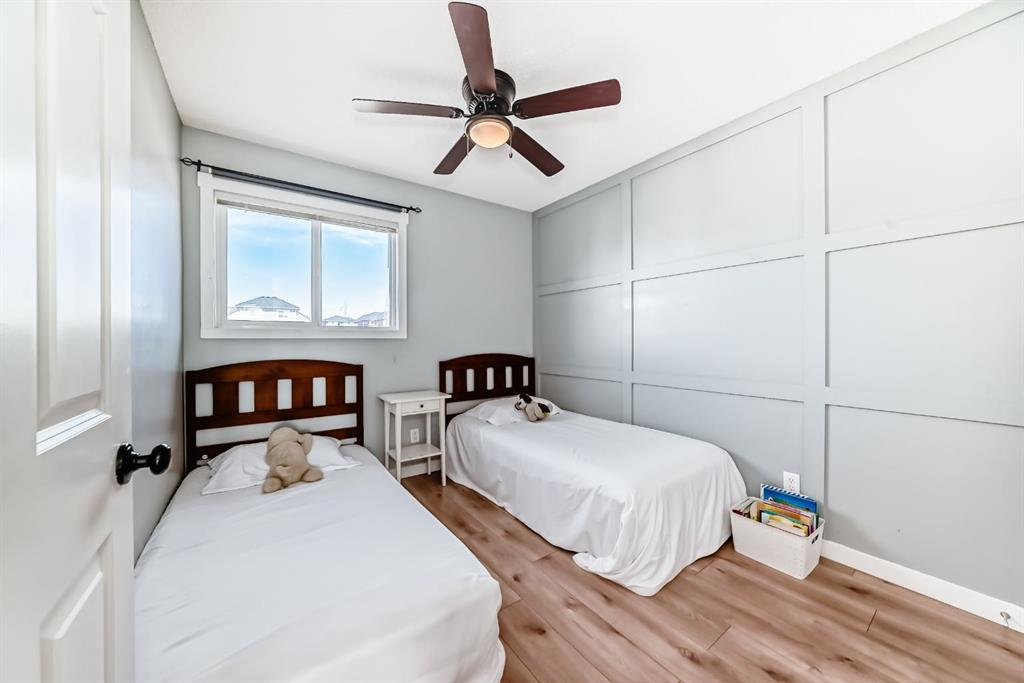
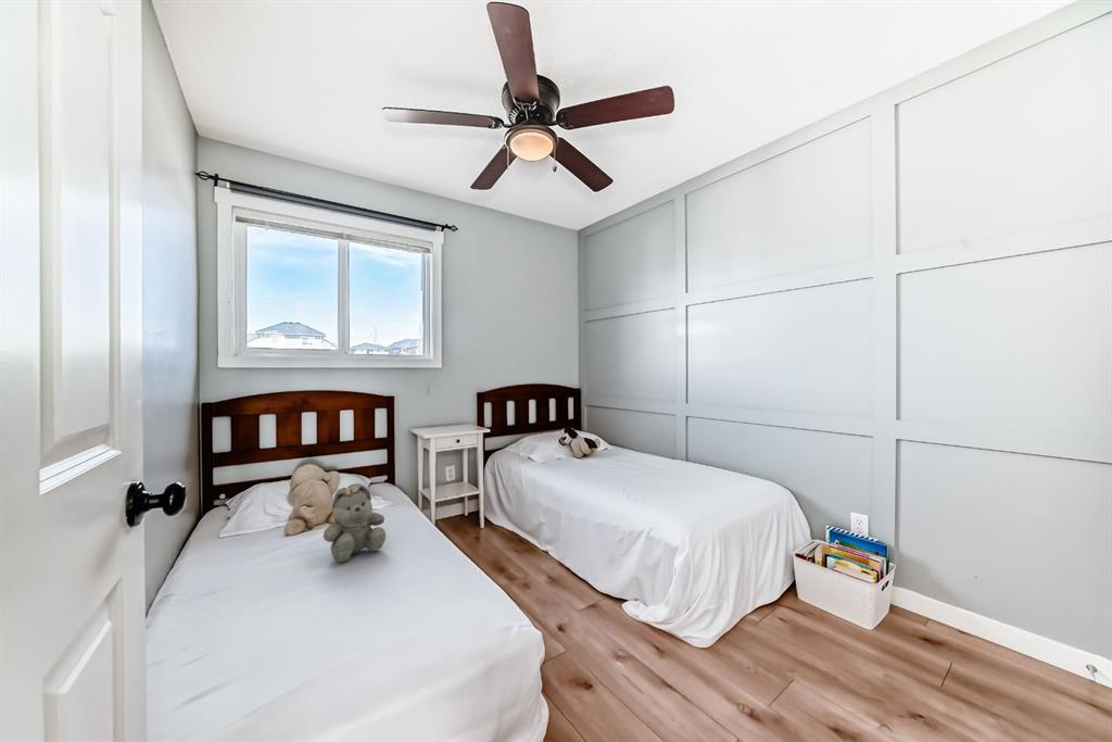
+ teddy bear (353, 519)
